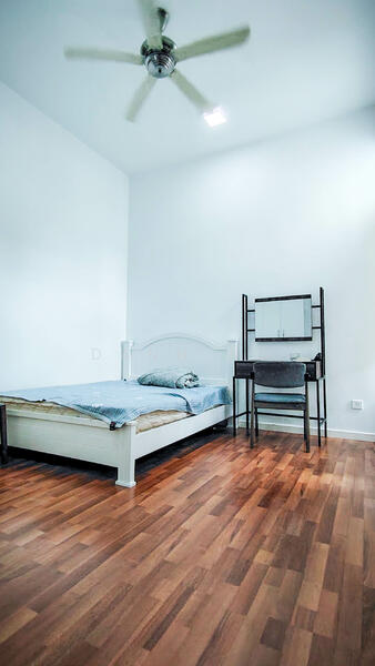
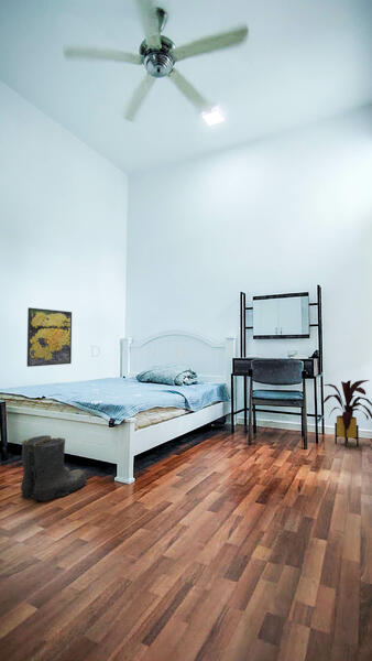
+ house plant (344, 411)
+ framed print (51, 337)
+ boots (54, 463)
